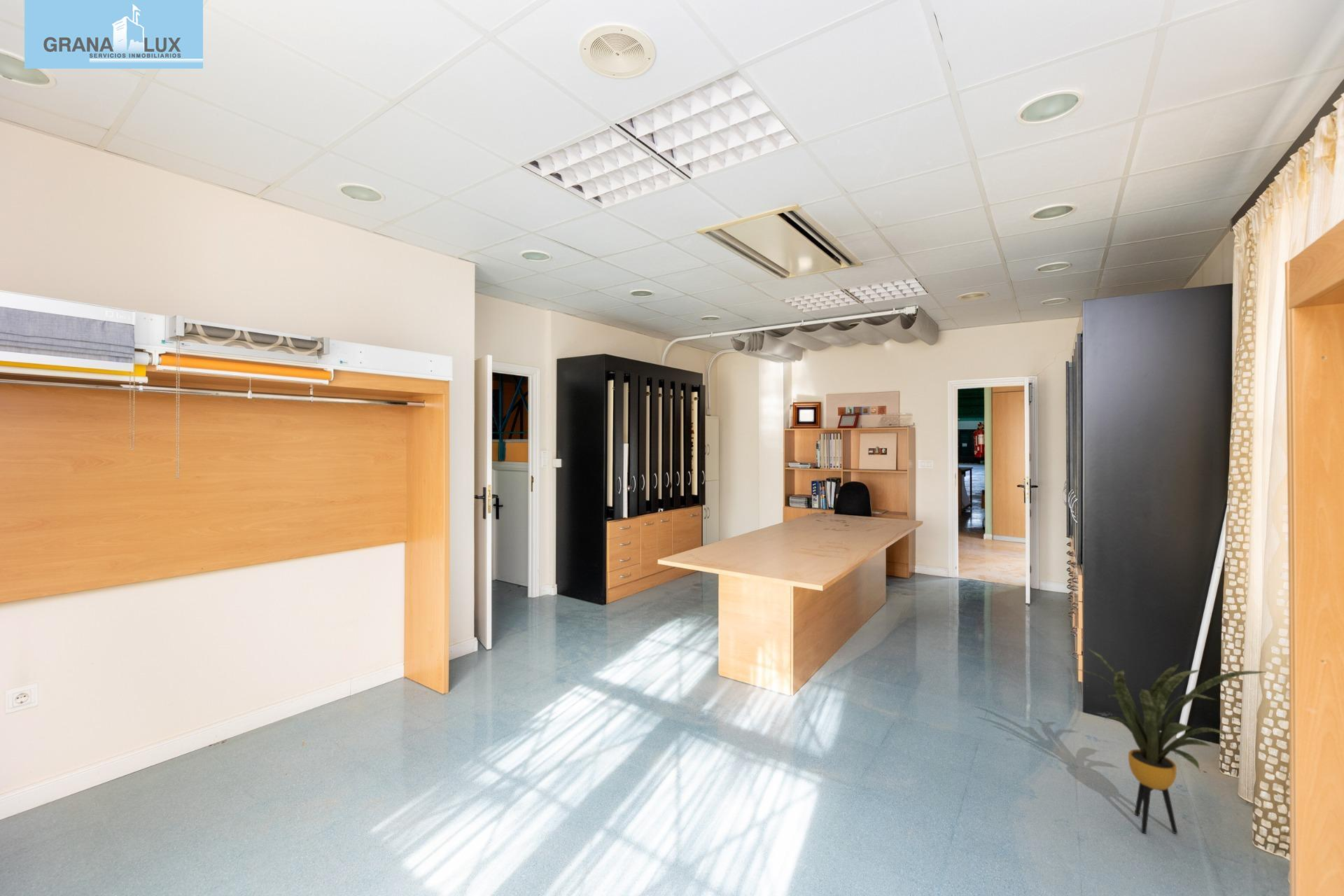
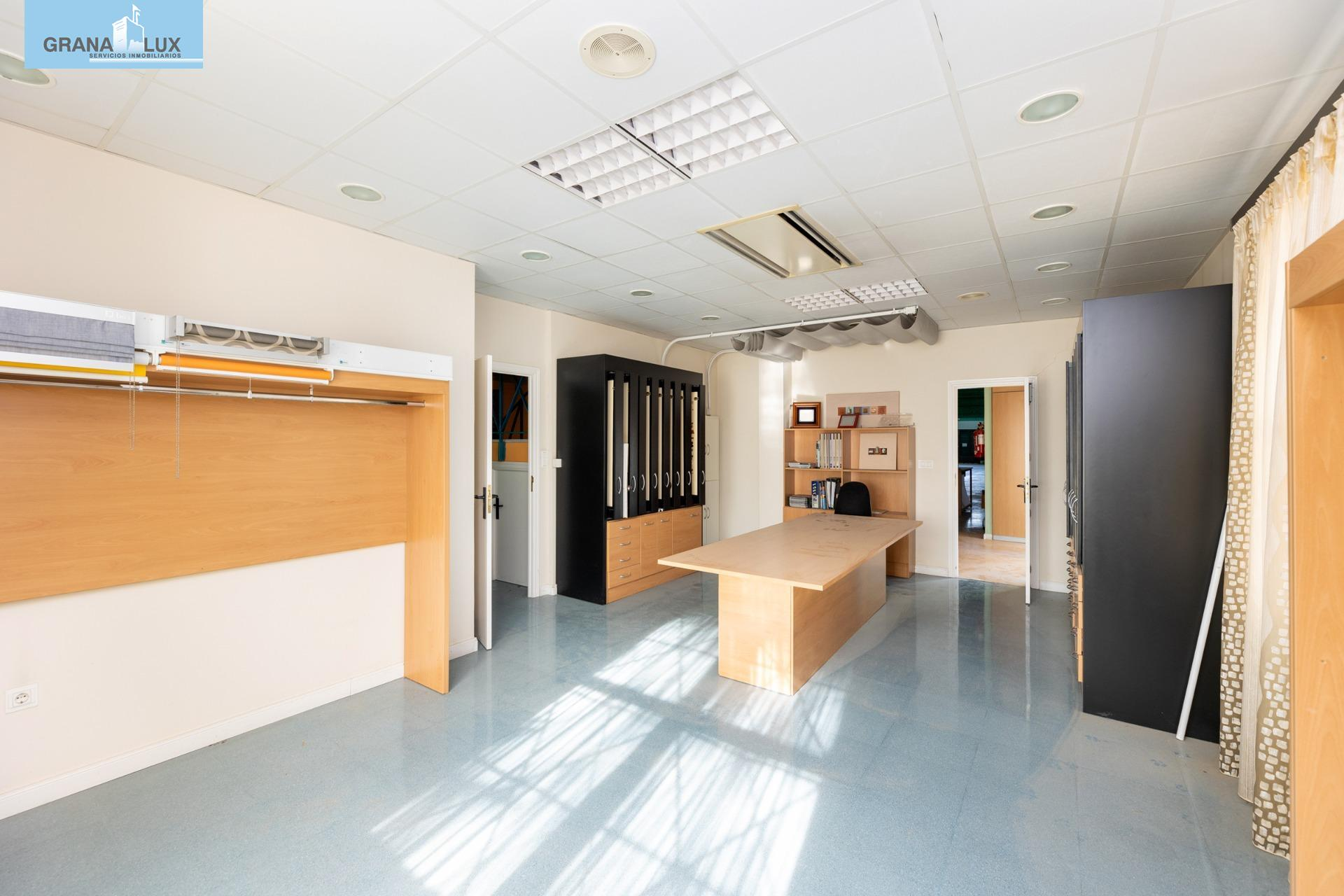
- house plant (1163, 745)
